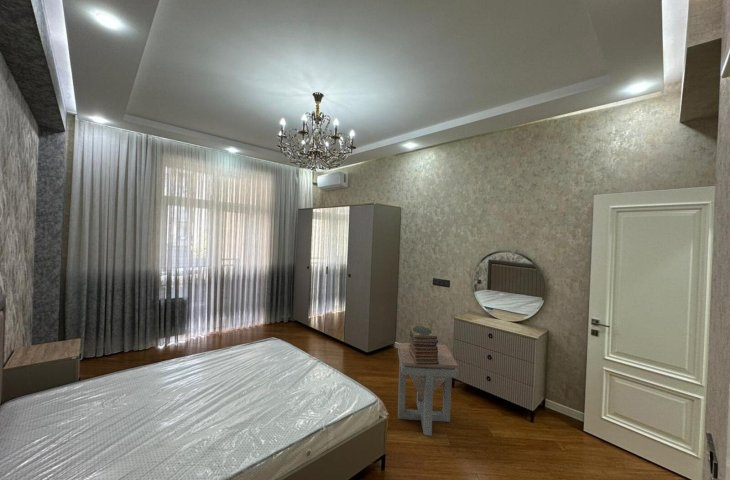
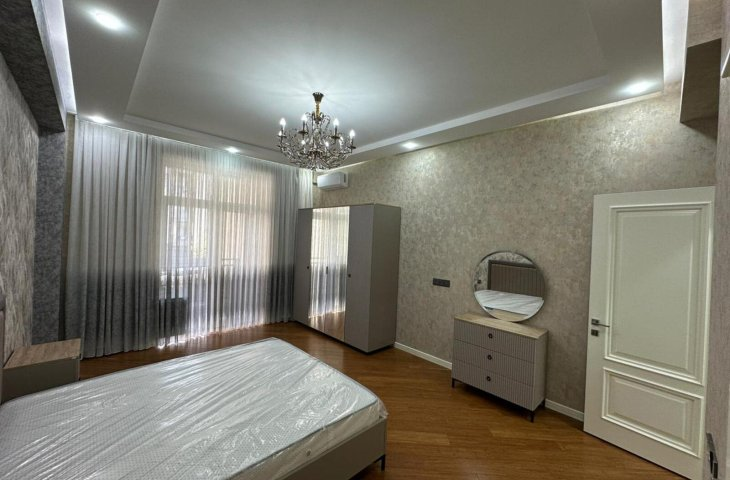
- side table (424, 385)
- book stack (422, 343)
